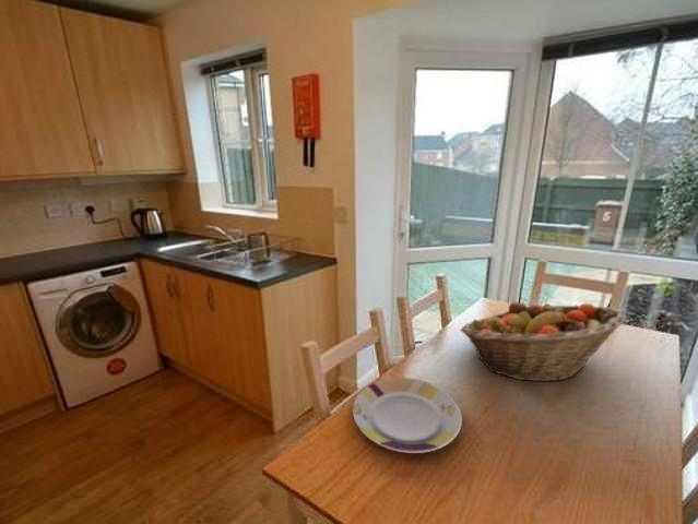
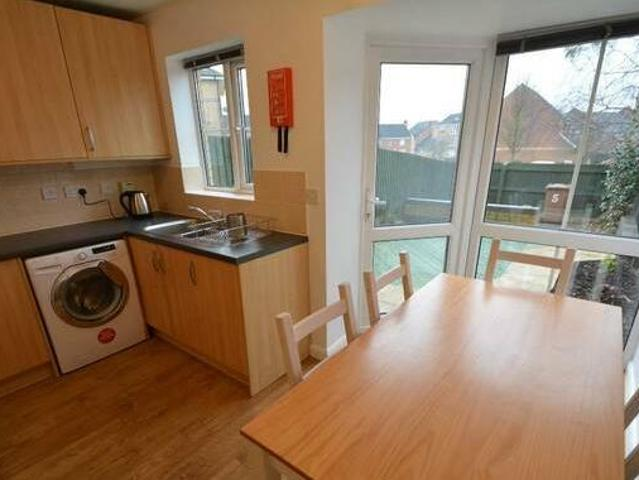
- plate (405, 413)
- fruit basket (537, 332)
